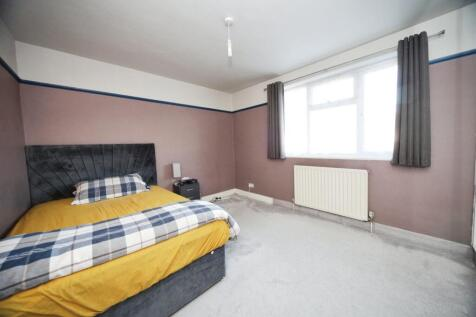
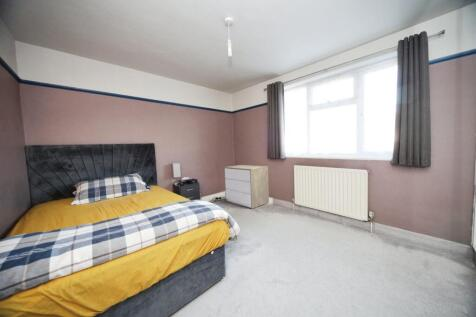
+ dresser (245, 184)
